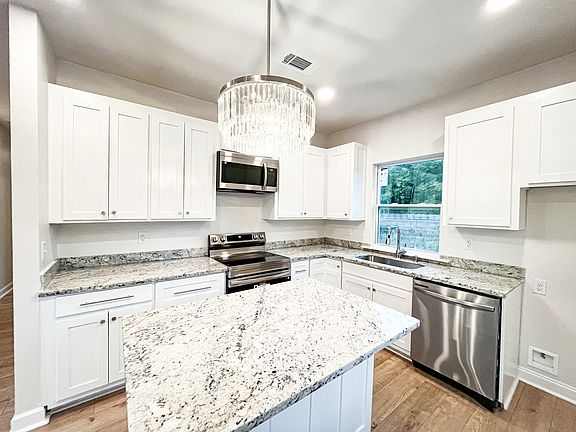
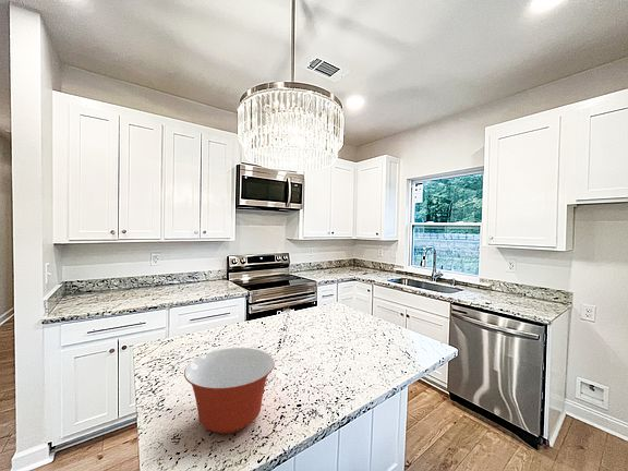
+ mixing bowl (230, 391)
